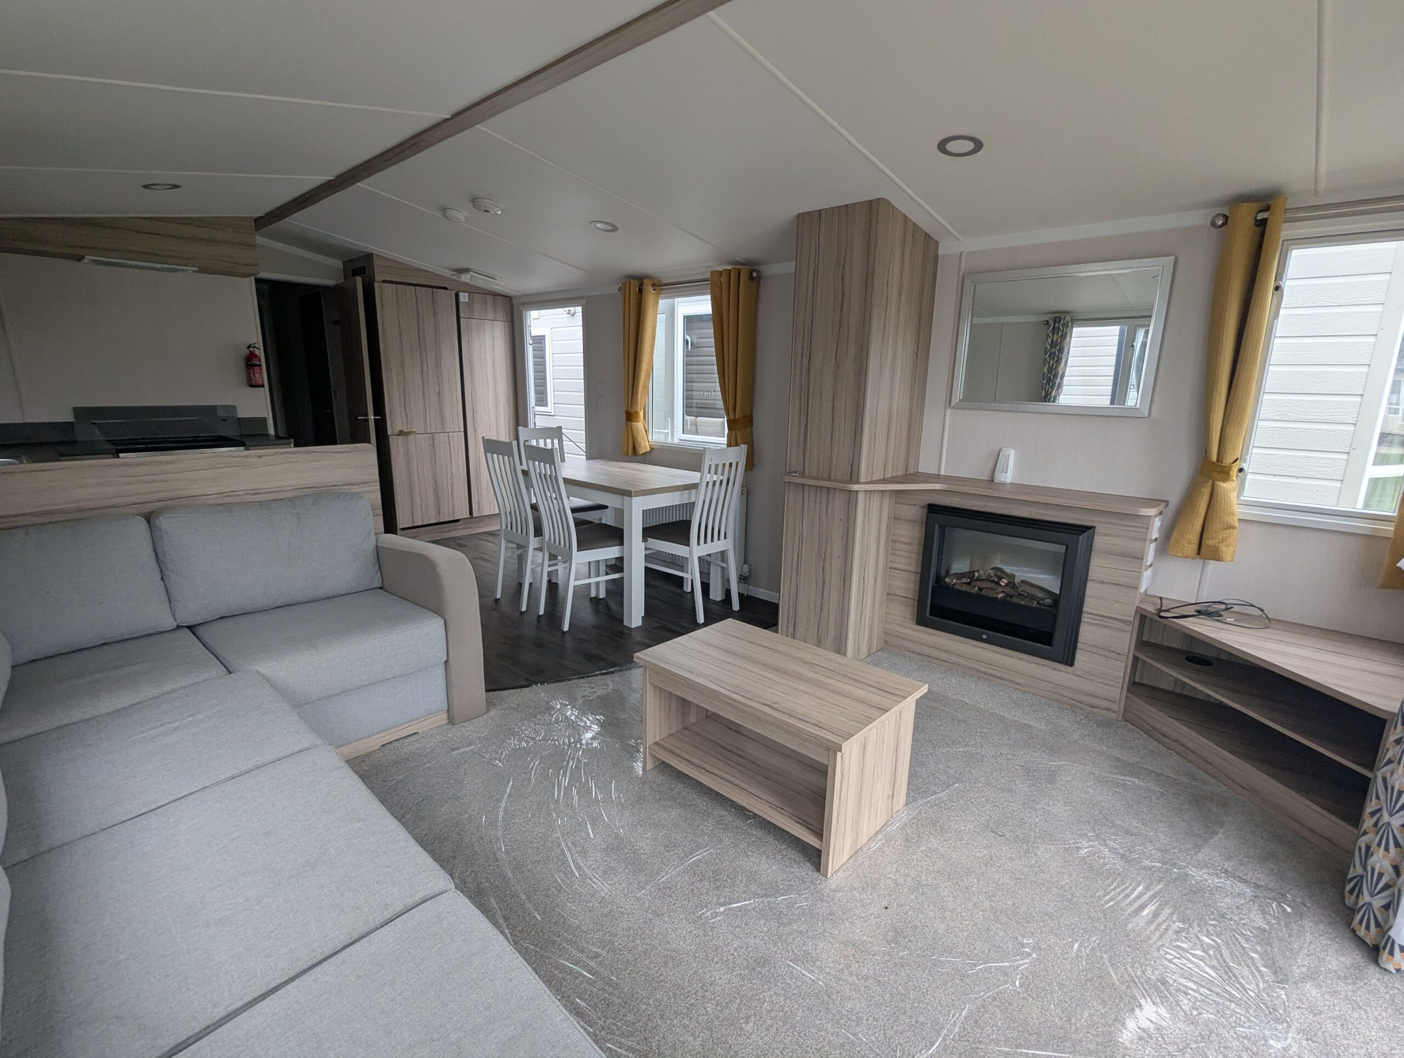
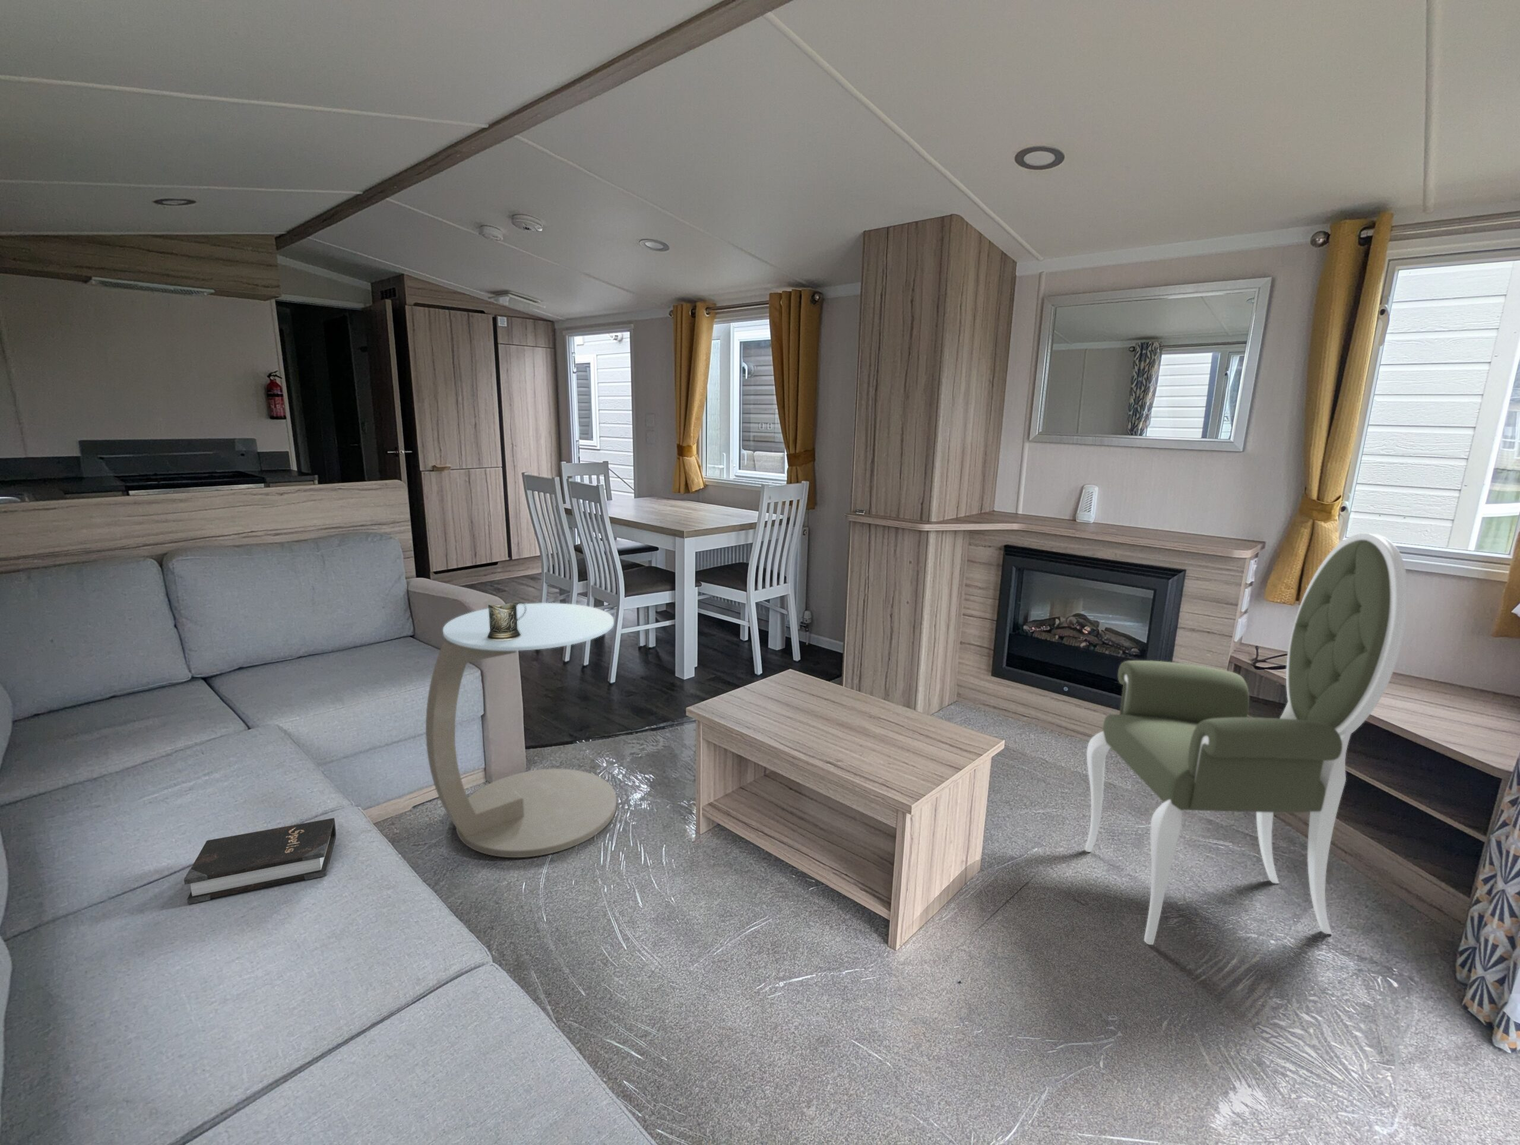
+ side table (533, 770)
+ armchair (1233, 724)
+ mug (507, 618)
+ hardback book (267, 856)
